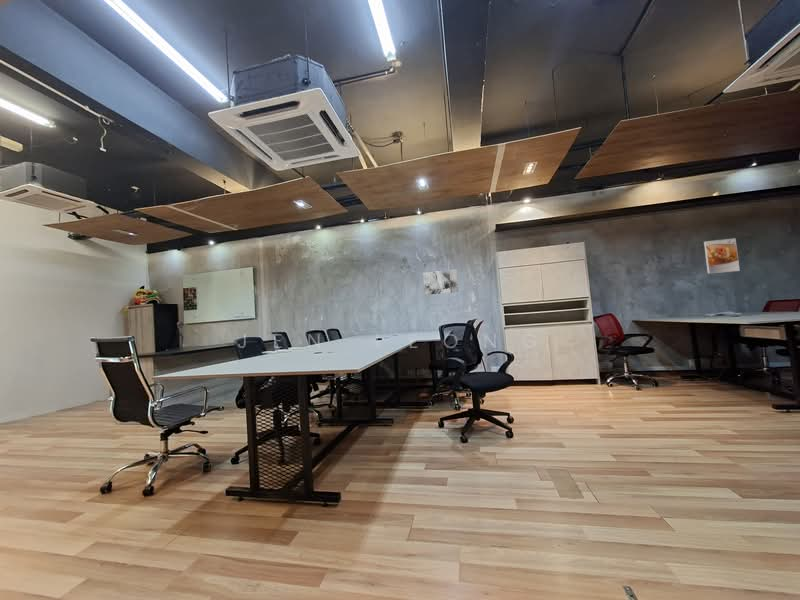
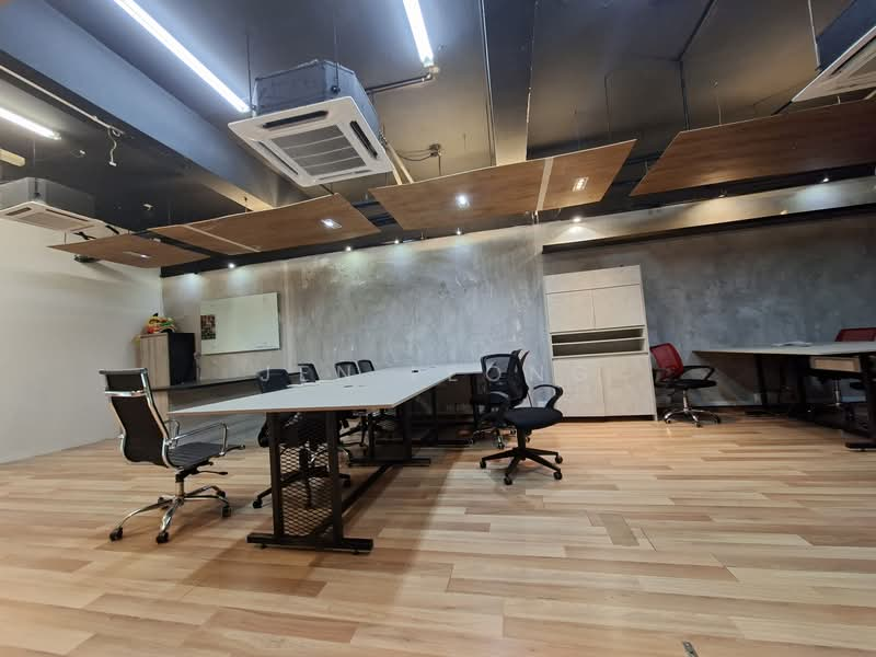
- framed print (721, 256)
- wall art (440, 282)
